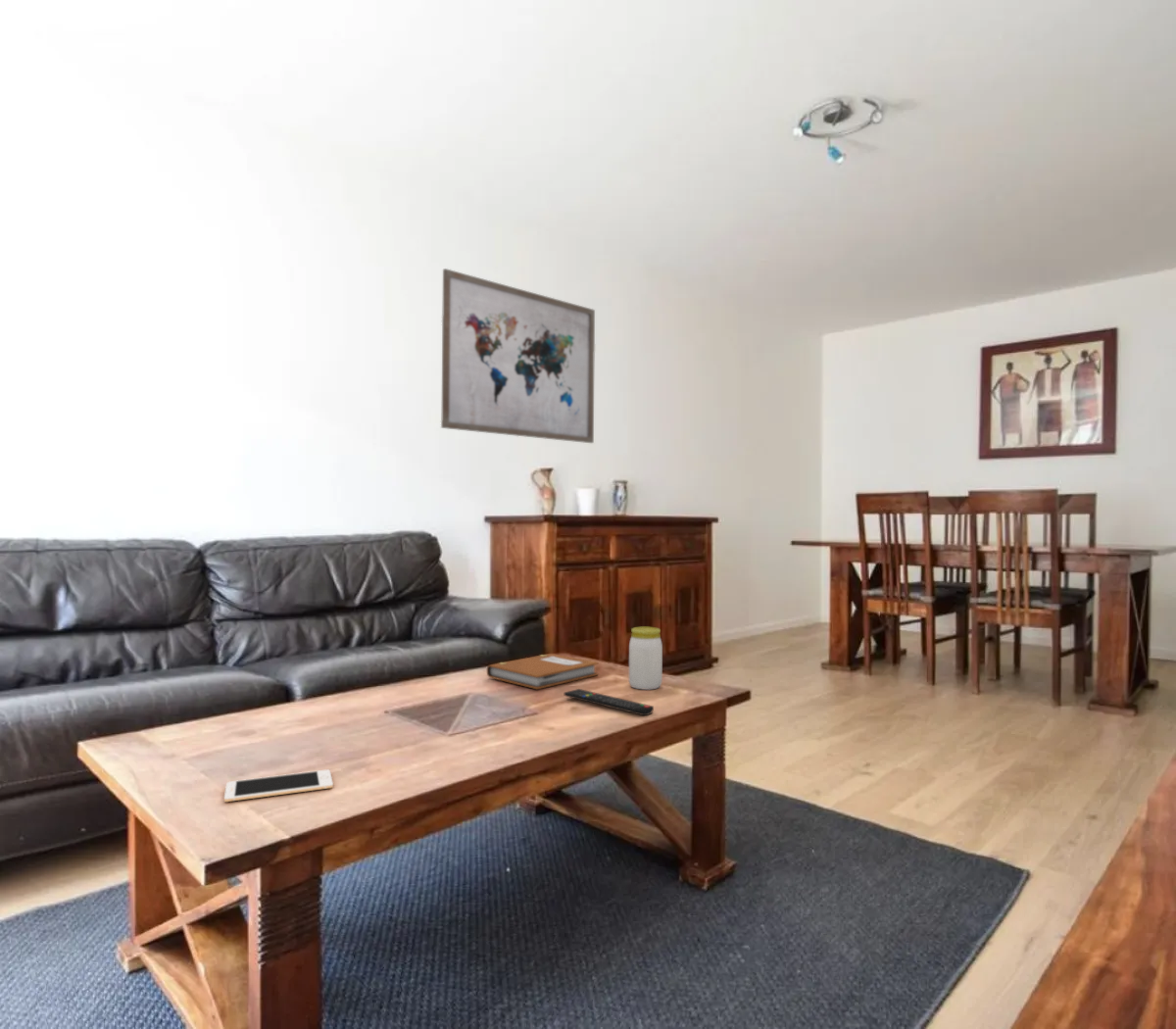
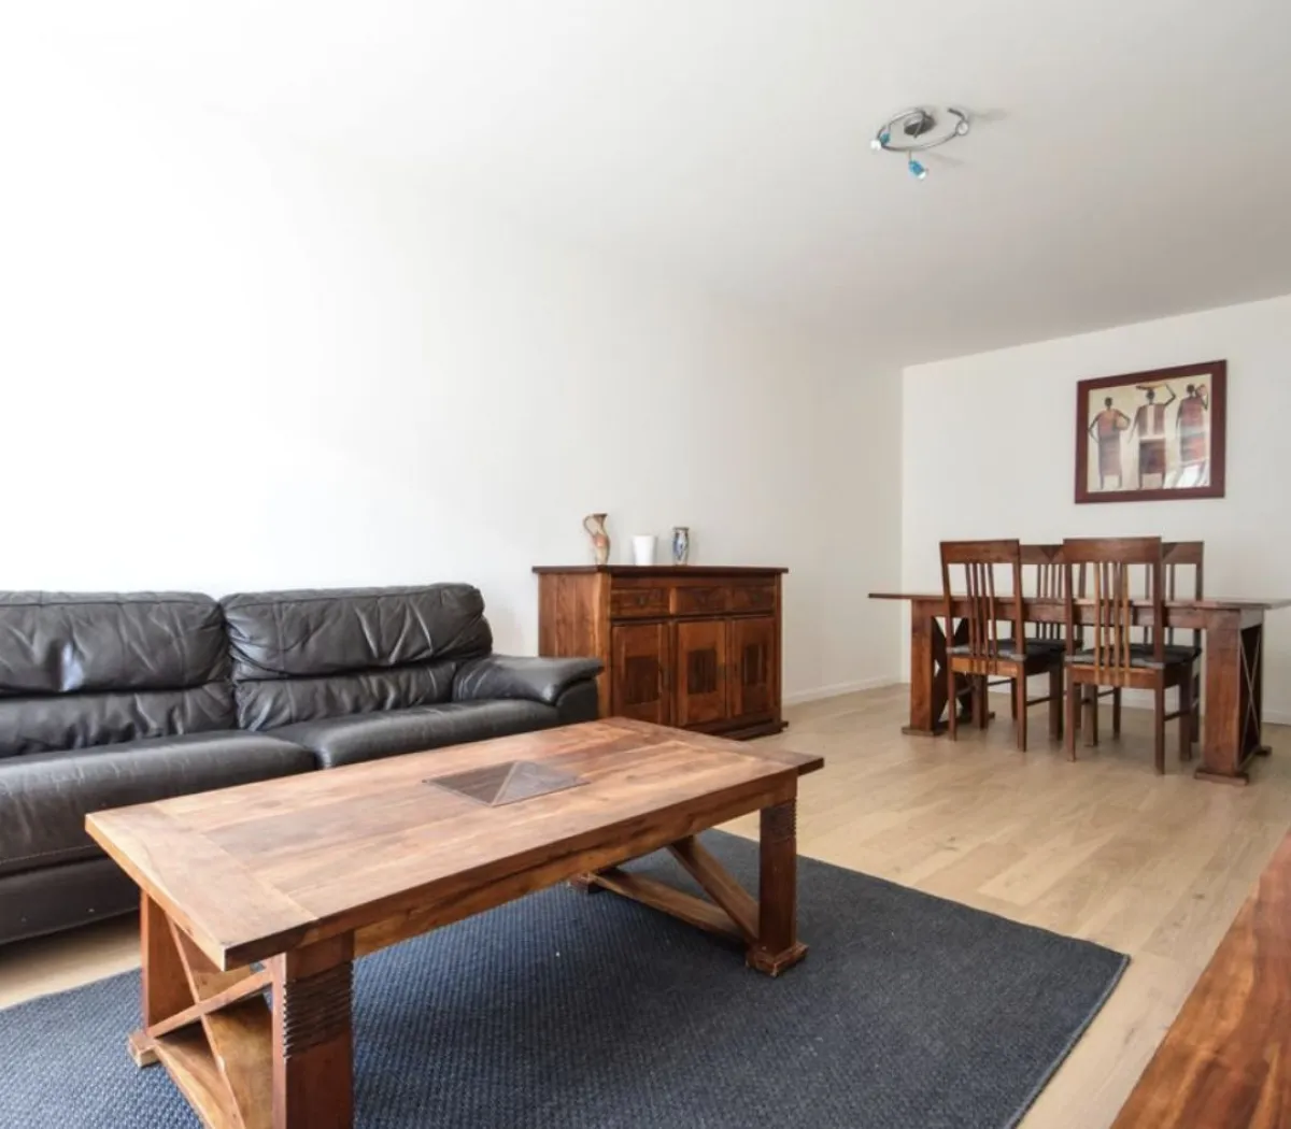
- wall art (524, 364)
- jar (645, 657)
- remote control (608, 702)
- notebook (544, 668)
- cell phone (279, 785)
